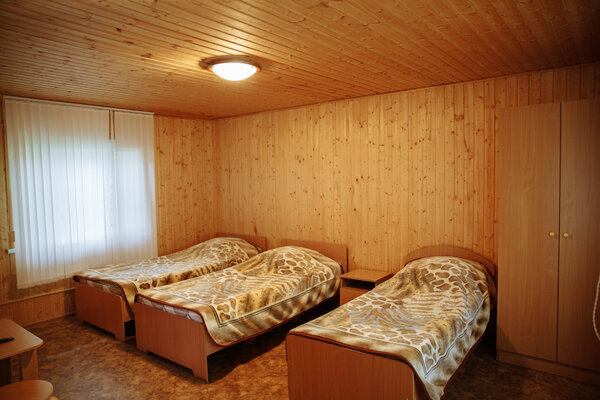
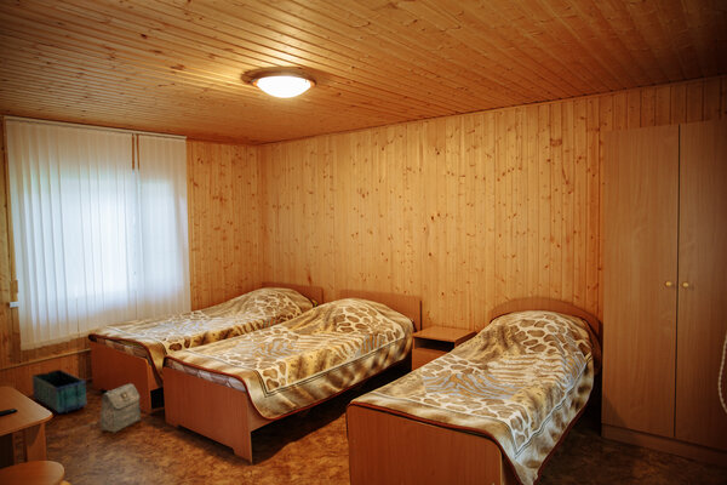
+ bag (120, 406)
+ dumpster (59, 390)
